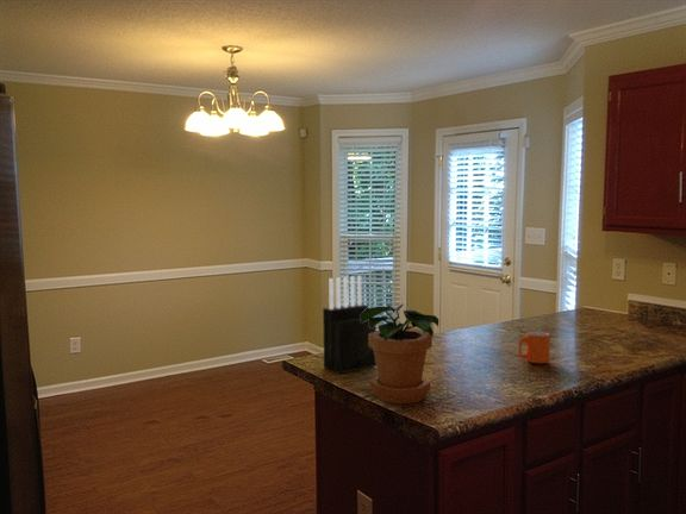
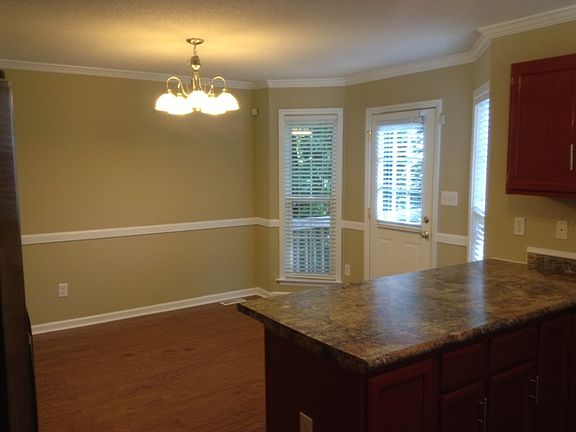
- mug (535, 347)
- potted plant (409, 351)
- knife block (351, 322)
